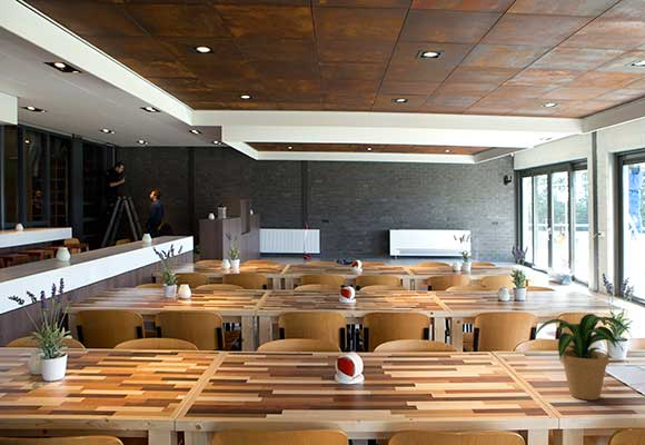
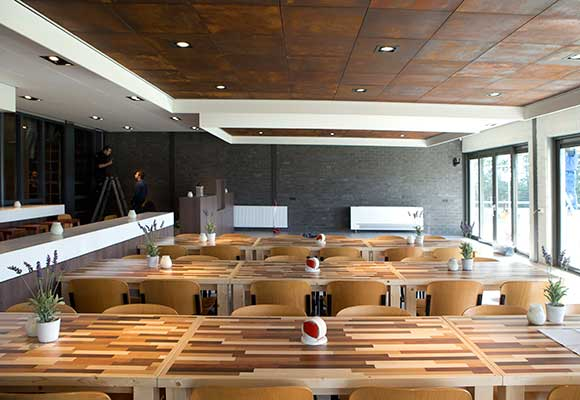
- potted plant (585, 355)
